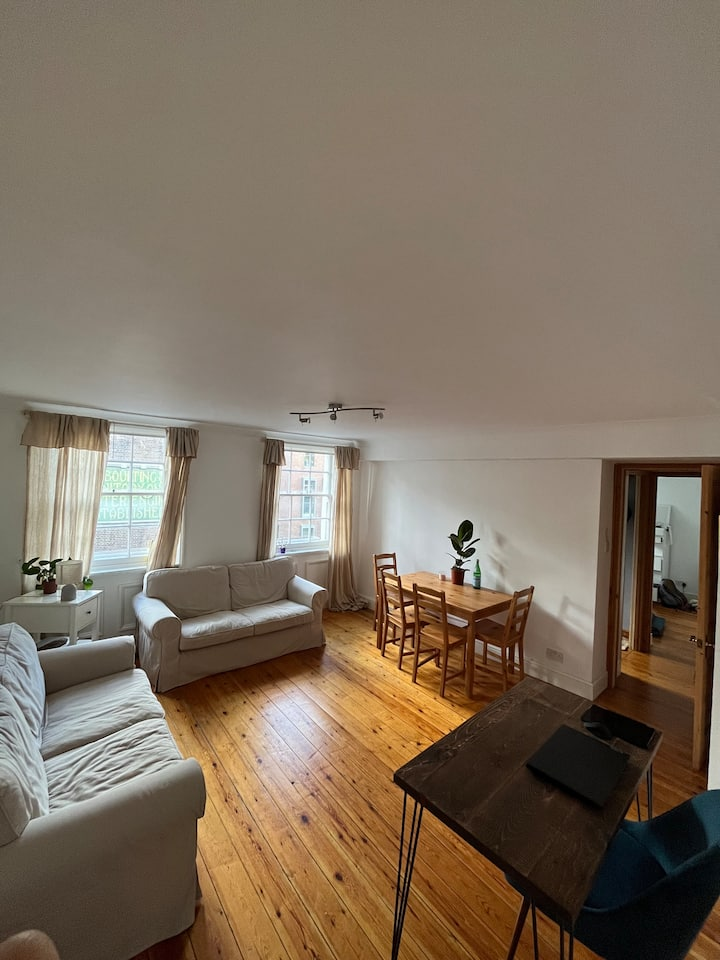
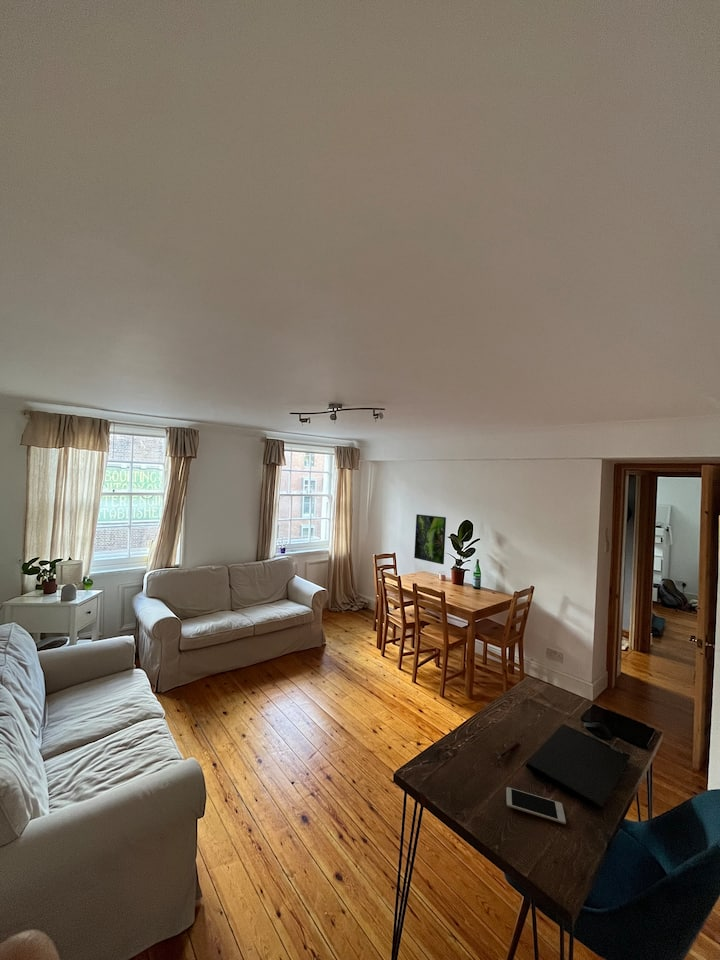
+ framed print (429, 538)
+ pen (508, 750)
+ cell phone (534, 804)
